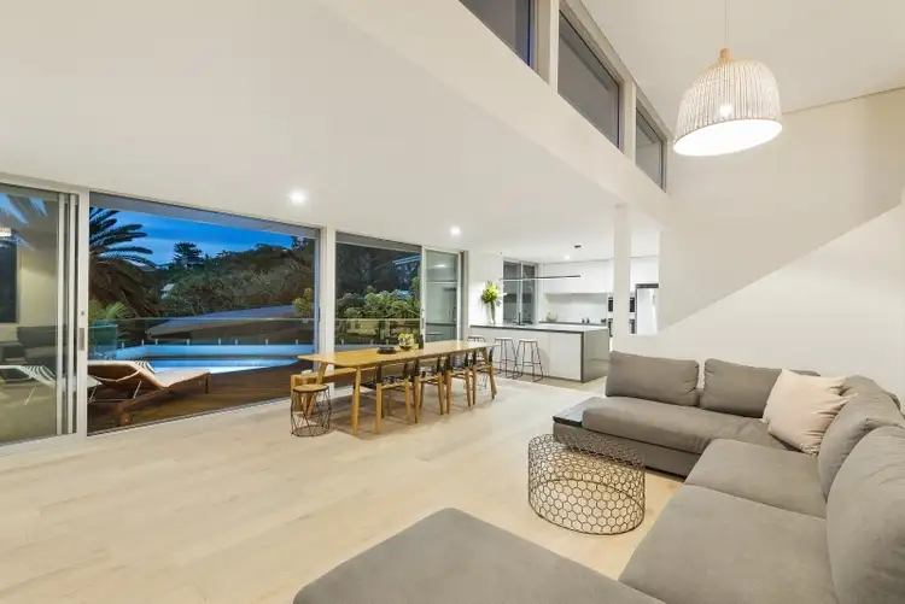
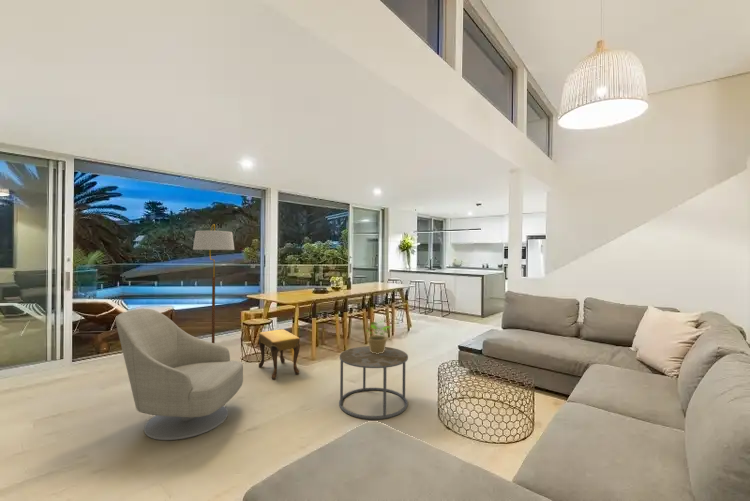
+ side table (365, 379)
+ potted plant (376, 335)
+ armchair (181, 365)
+ floor lamp (213, 295)
+ footstool (277, 351)
